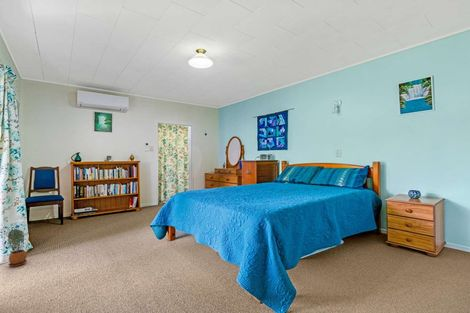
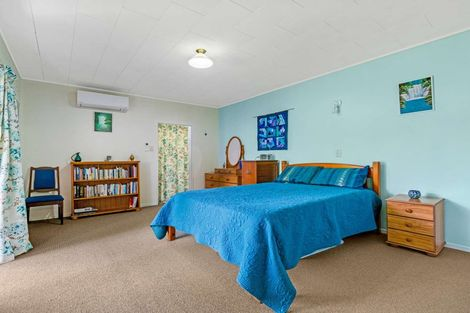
- potted plant (16, 246)
